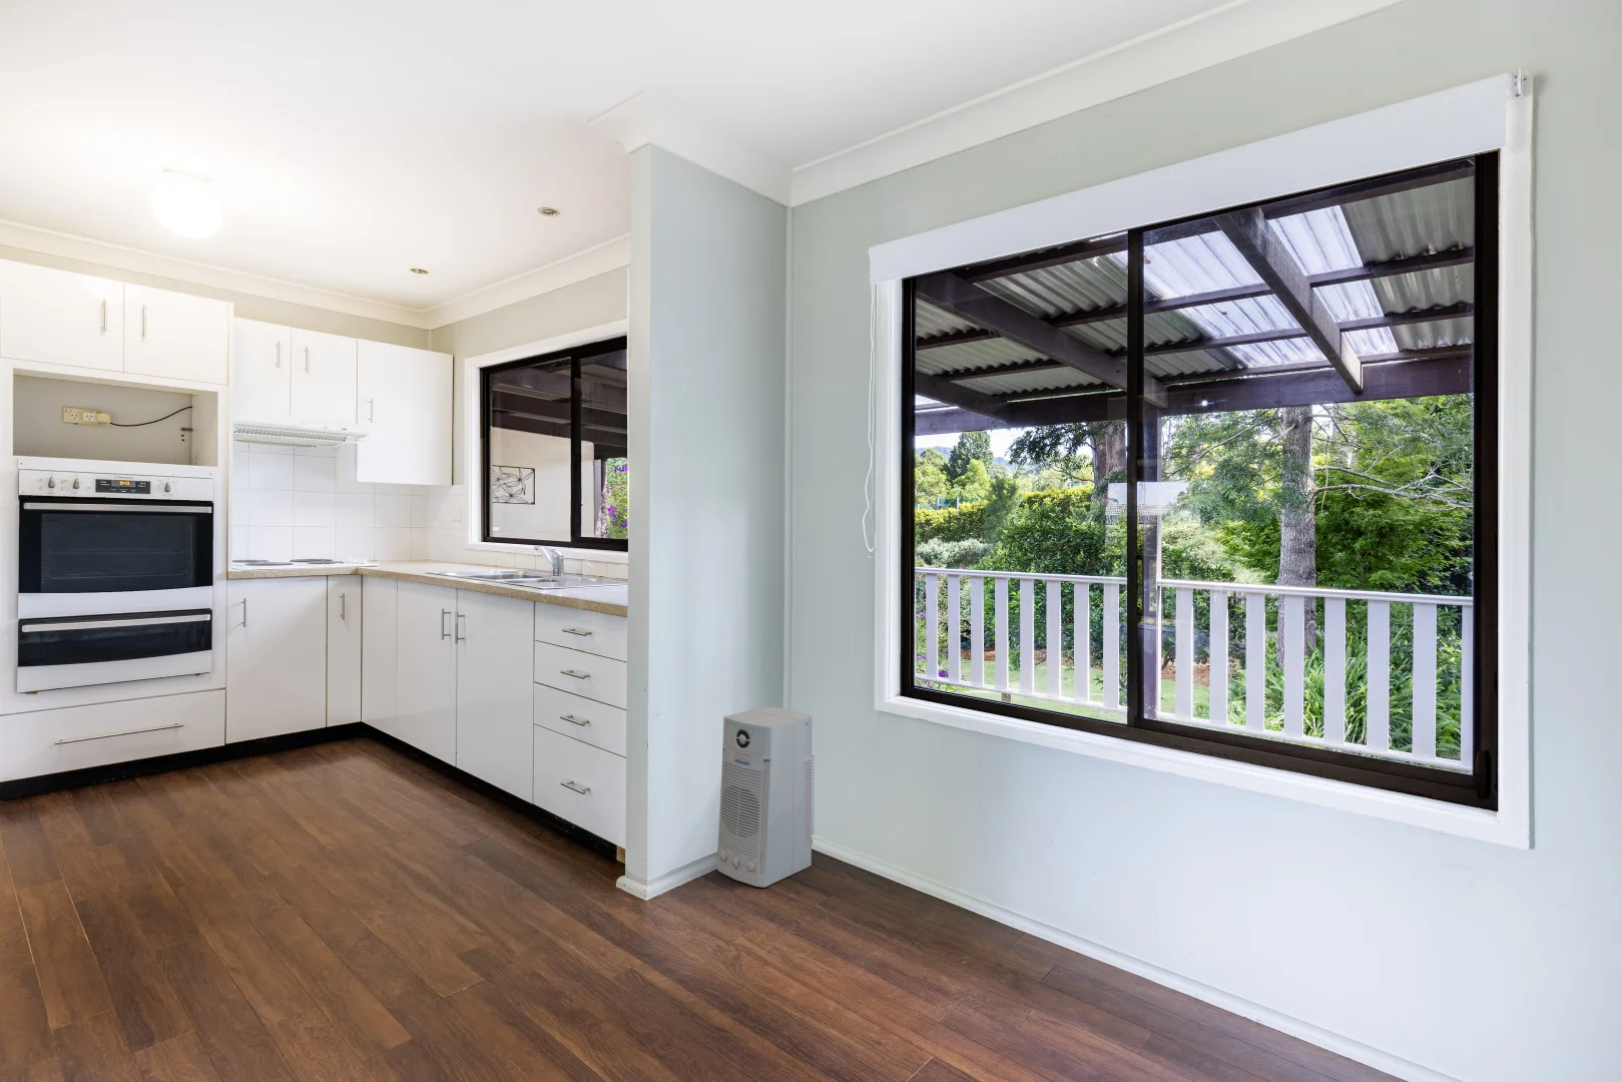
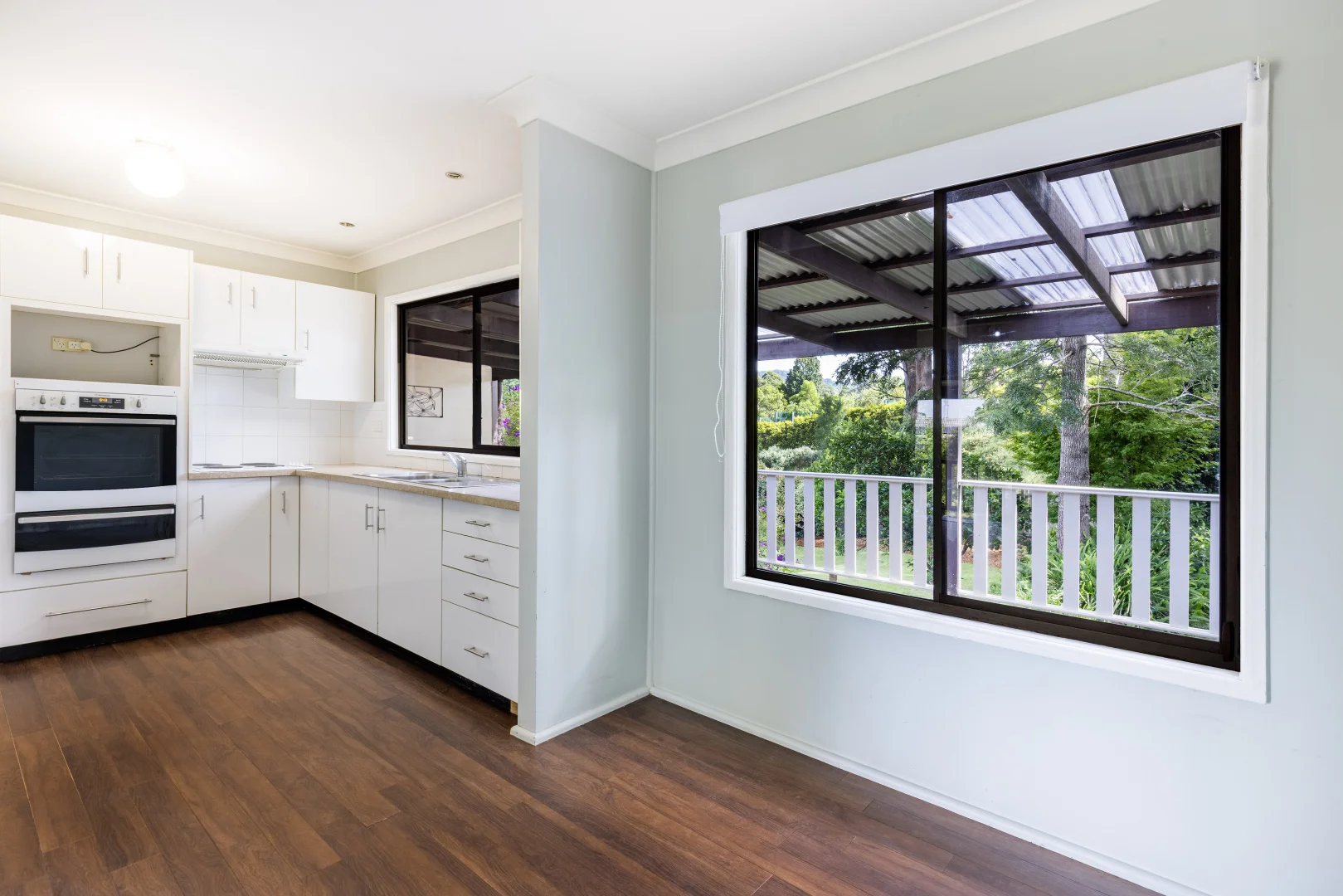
- air purifier (767, 791)
